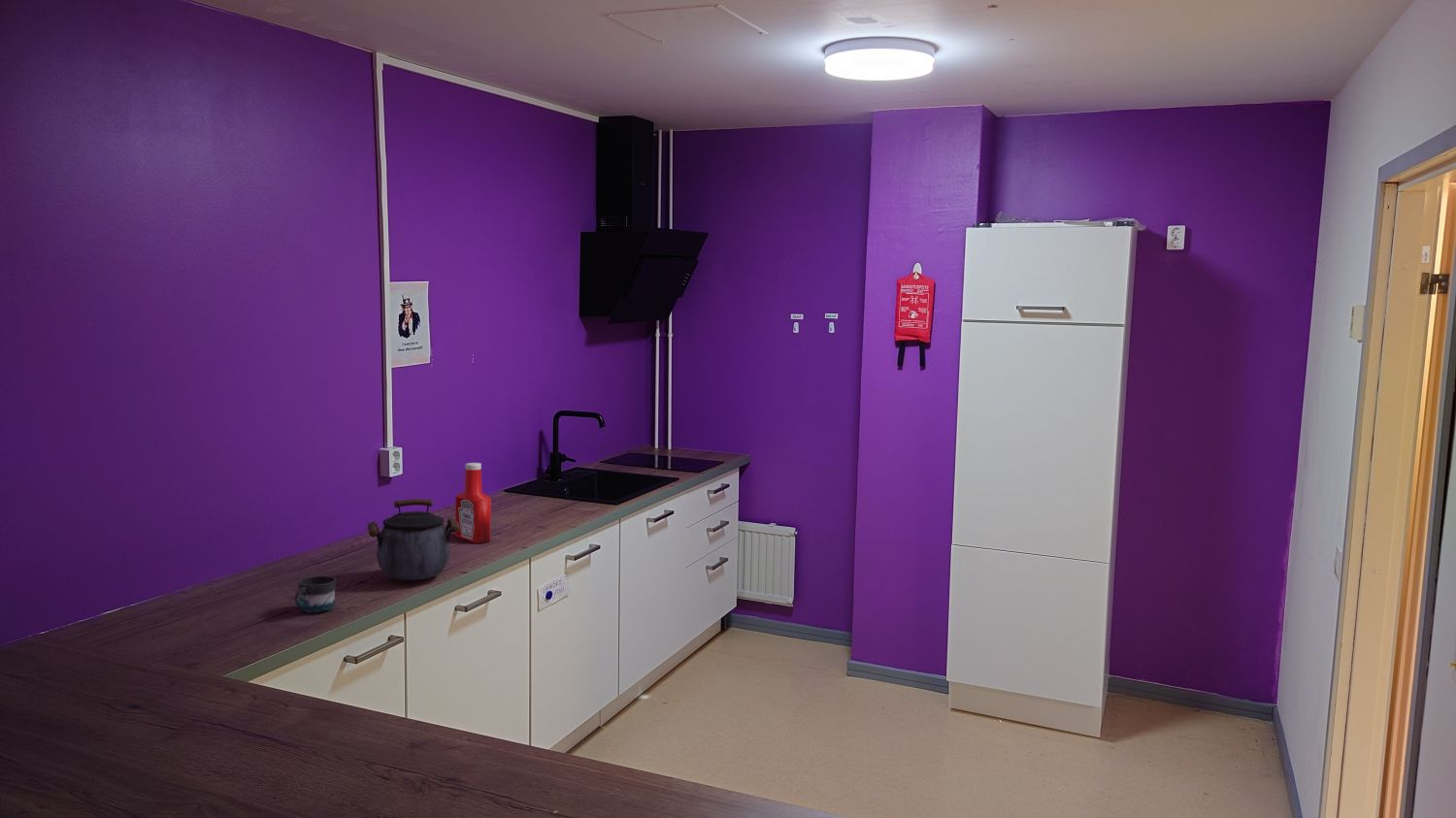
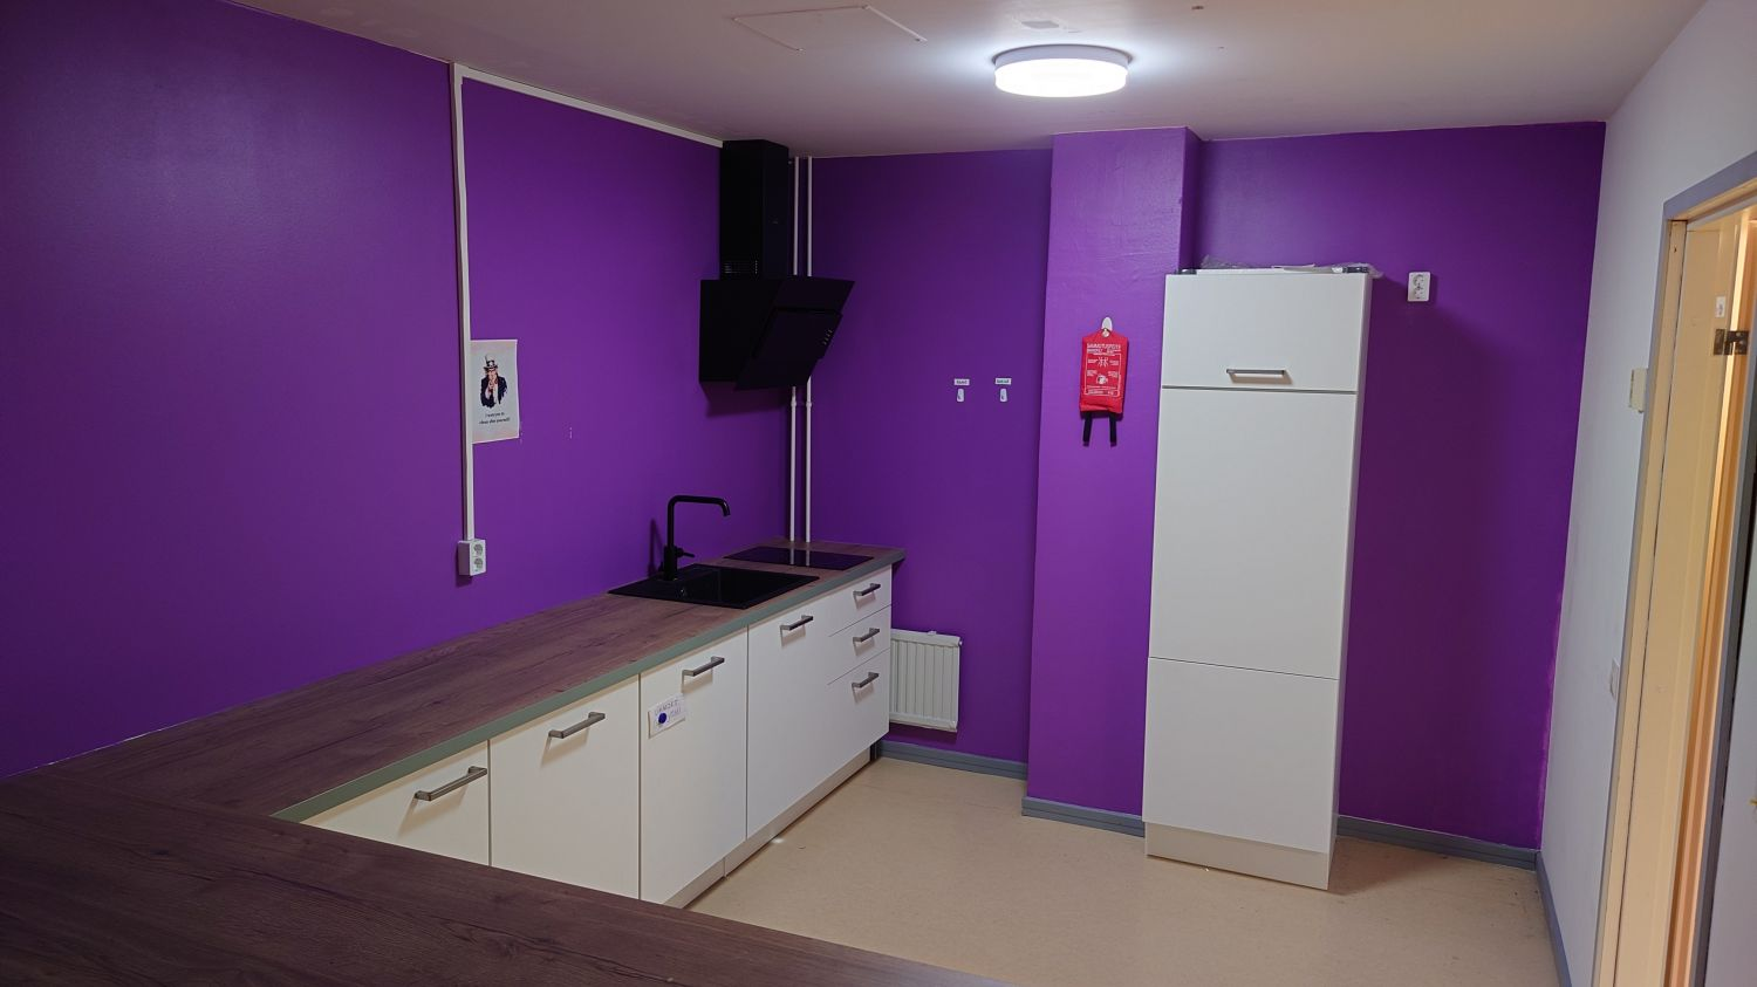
- kettle (414, 539)
- mug (316, 595)
- soap bottle (473, 501)
